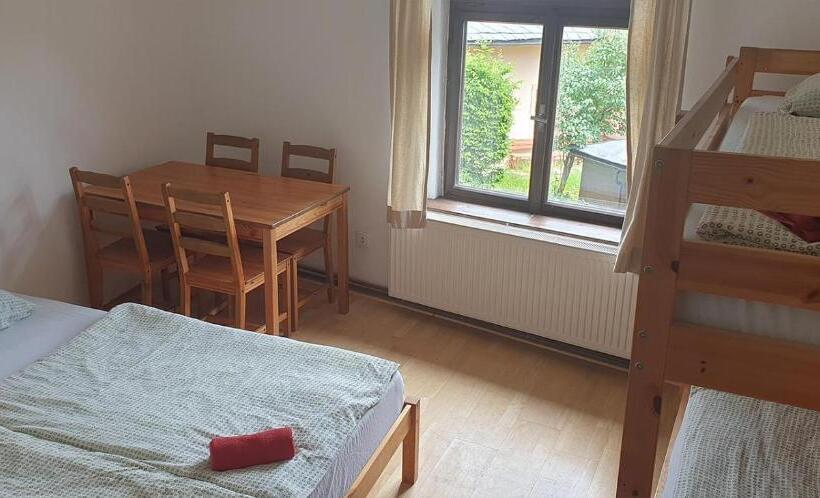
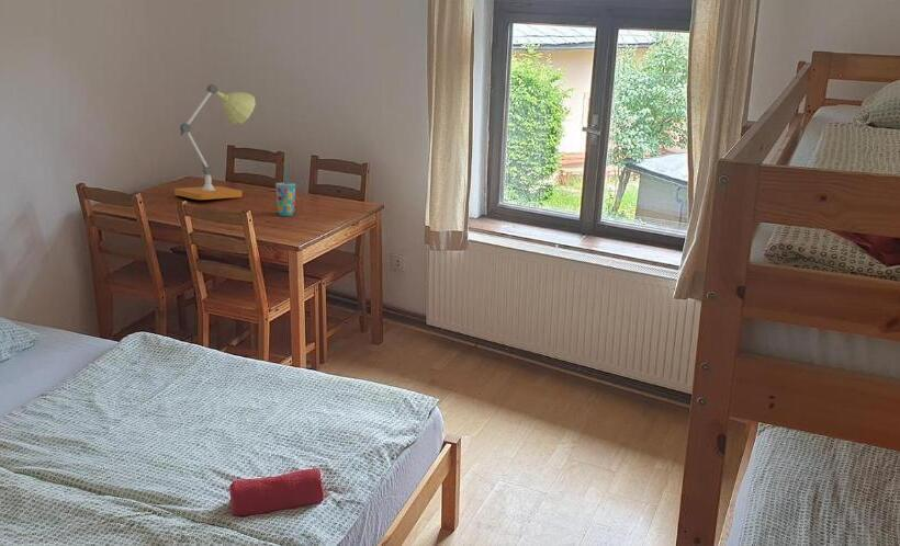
+ desk lamp (199, 150)
+ cup (285, 191)
